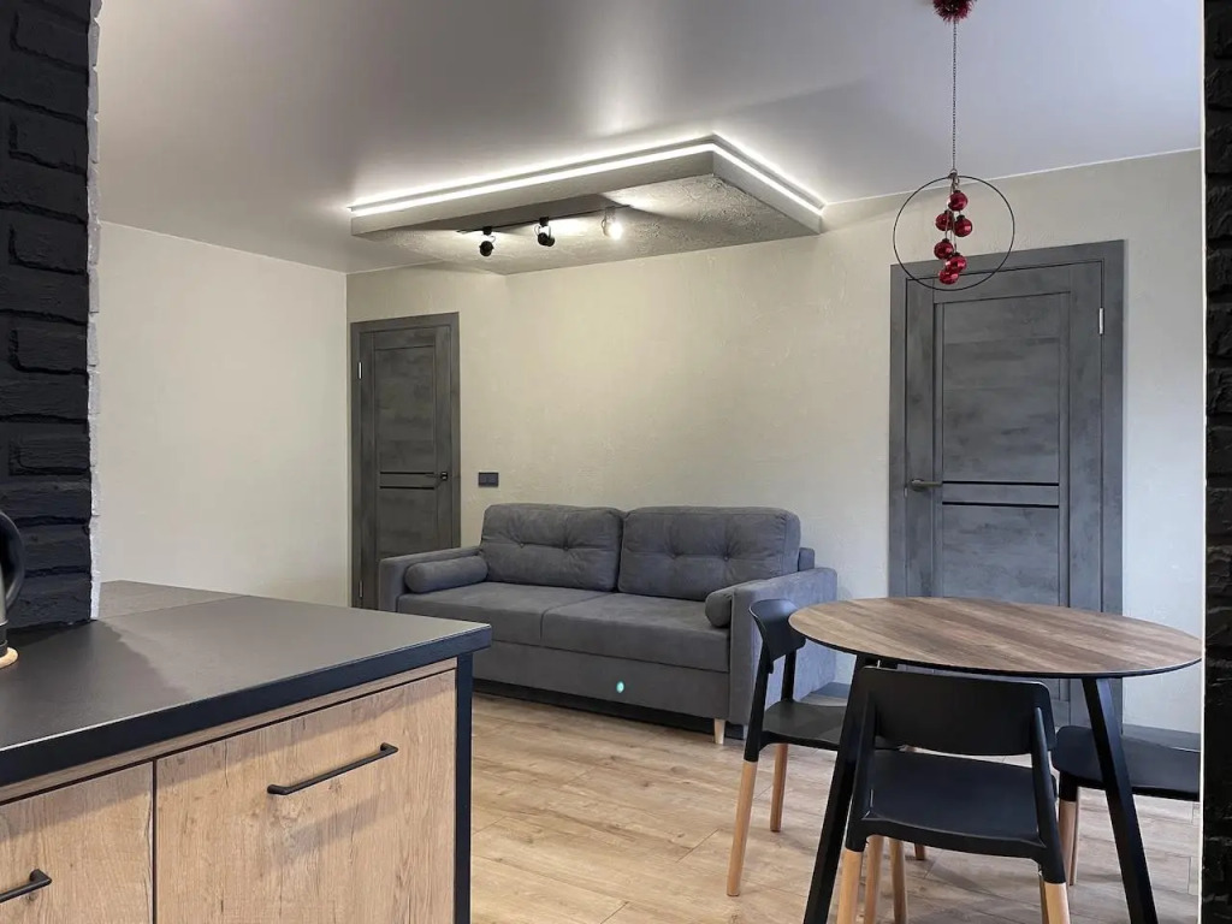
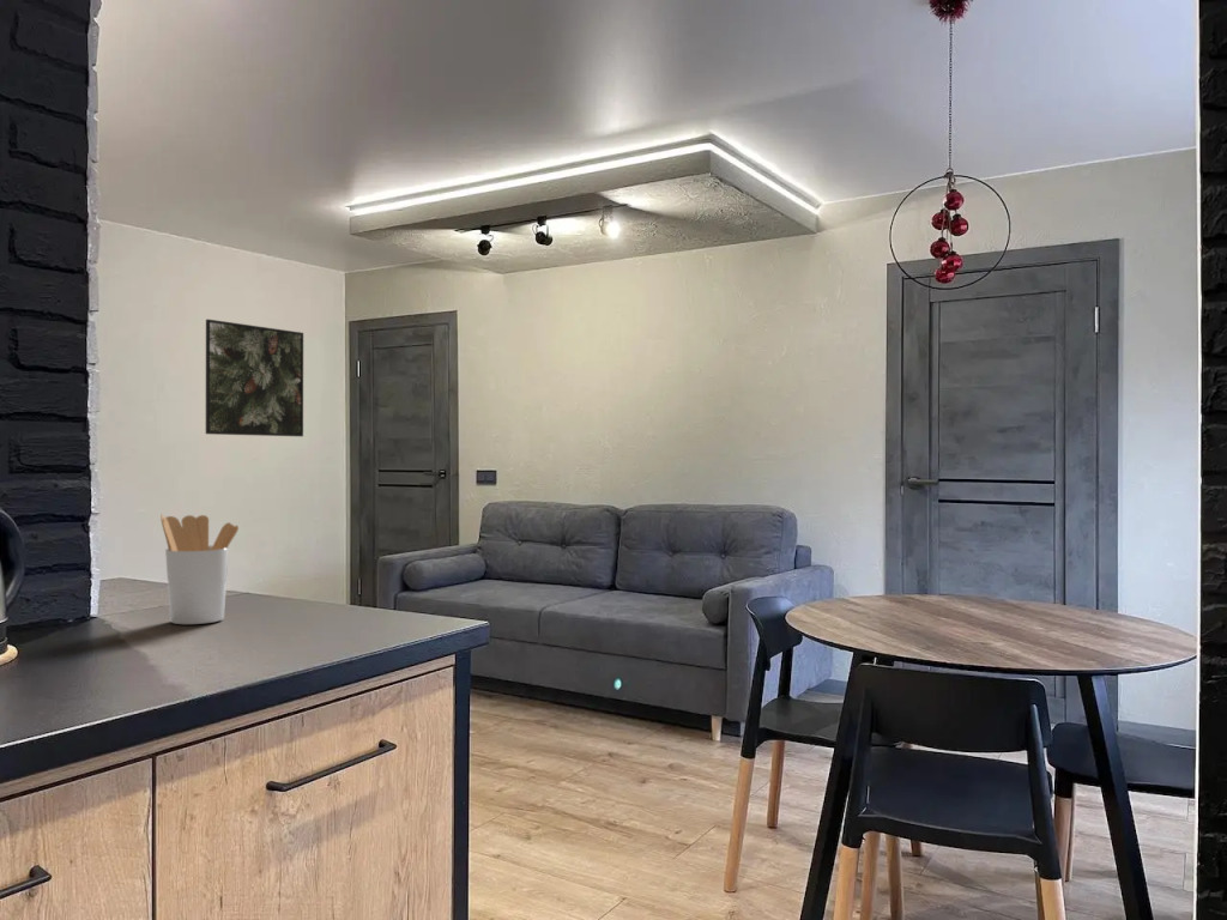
+ utensil holder (193, 564)
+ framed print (256, 380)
